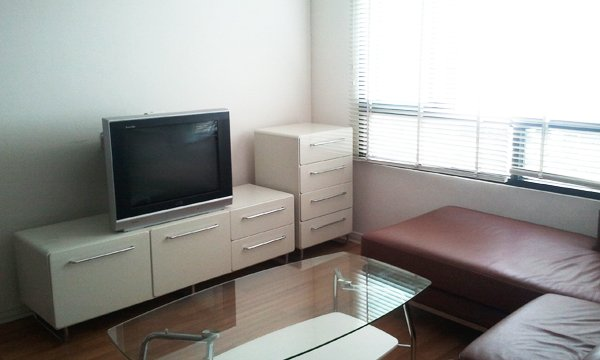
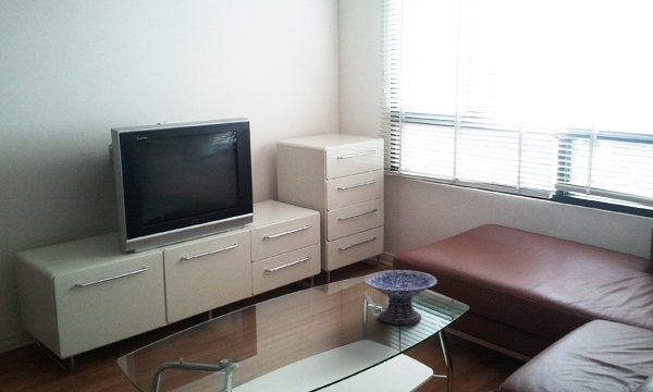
+ decorative bowl (399, 297)
